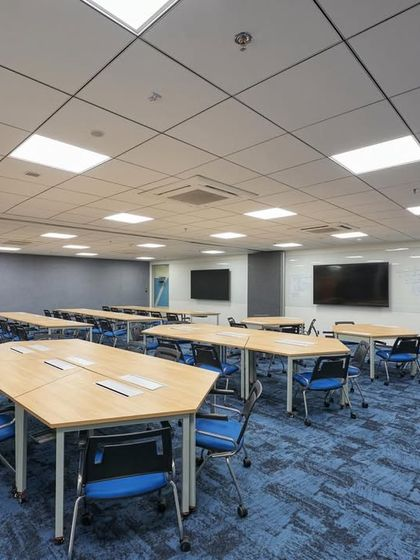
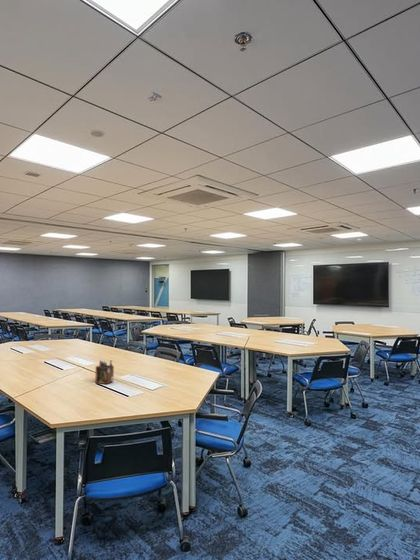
+ desk organizer (104, 371)
